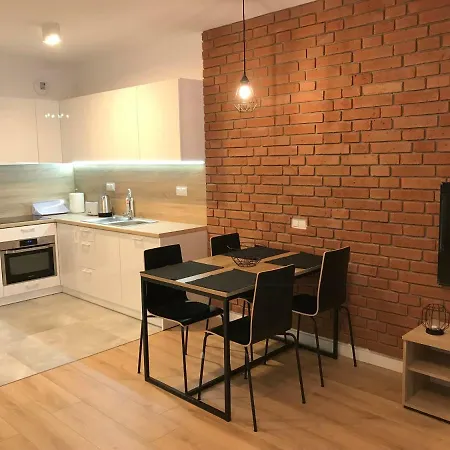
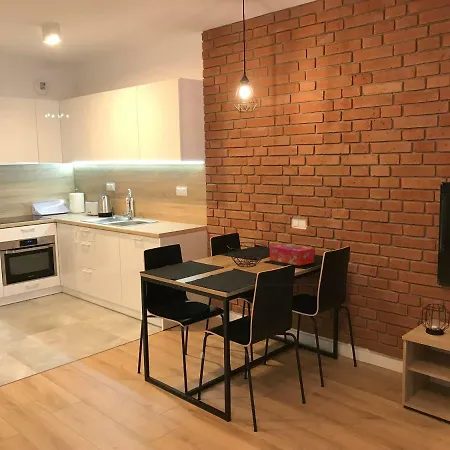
+ tissue box (291, 254)
